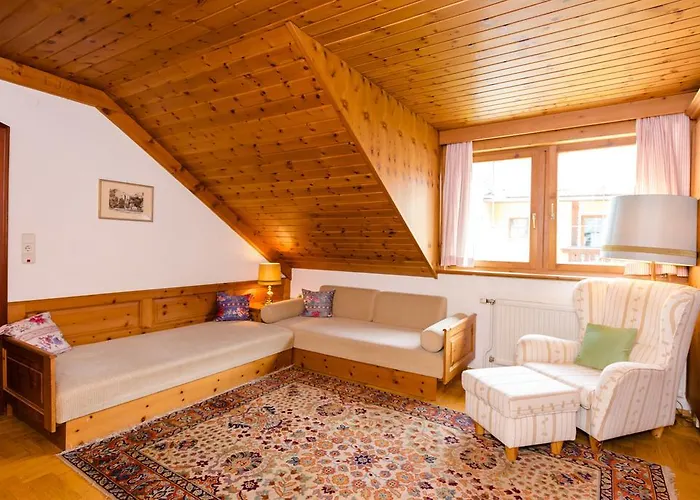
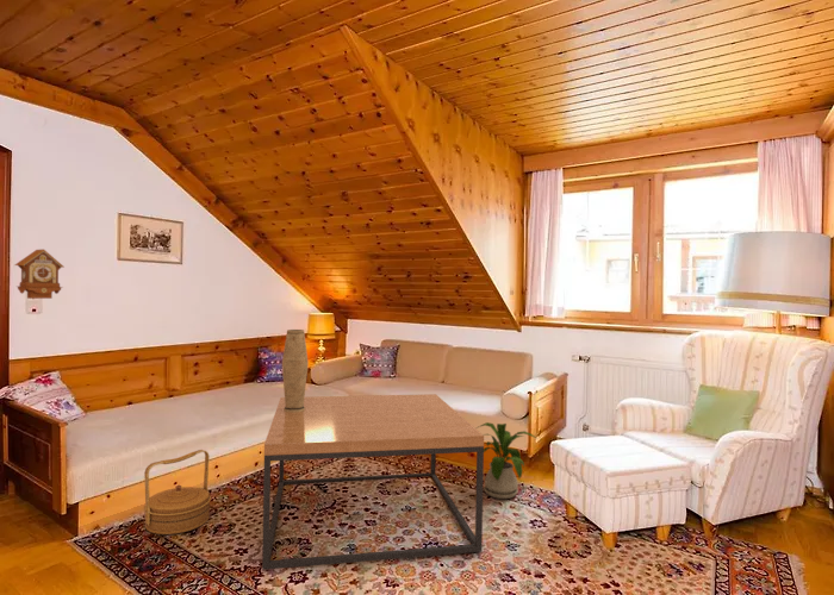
+ house plant (506, 453)
+ vase (294, 369)
+ basket (178, 488)
+ coffee table (367, 456)
+ cuckoo clock (39, 274)
